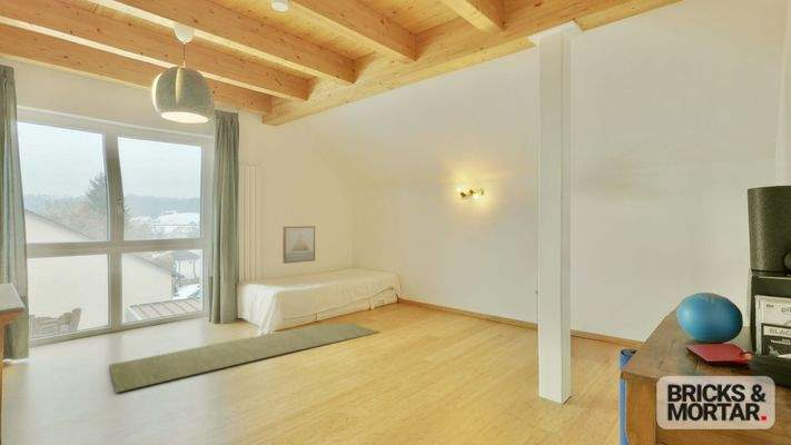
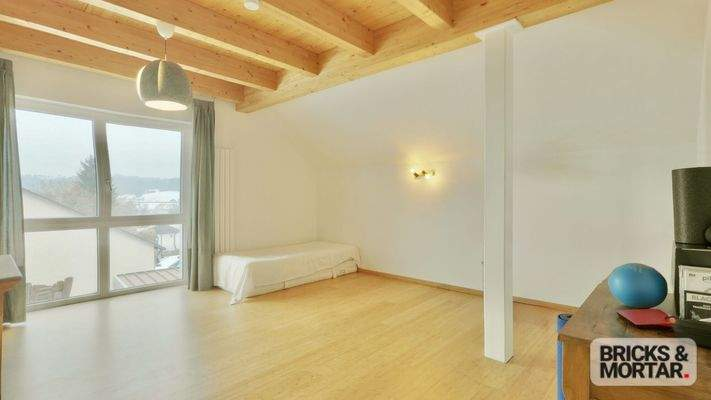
- rug (261, 346)
- wall art (299, 244)
